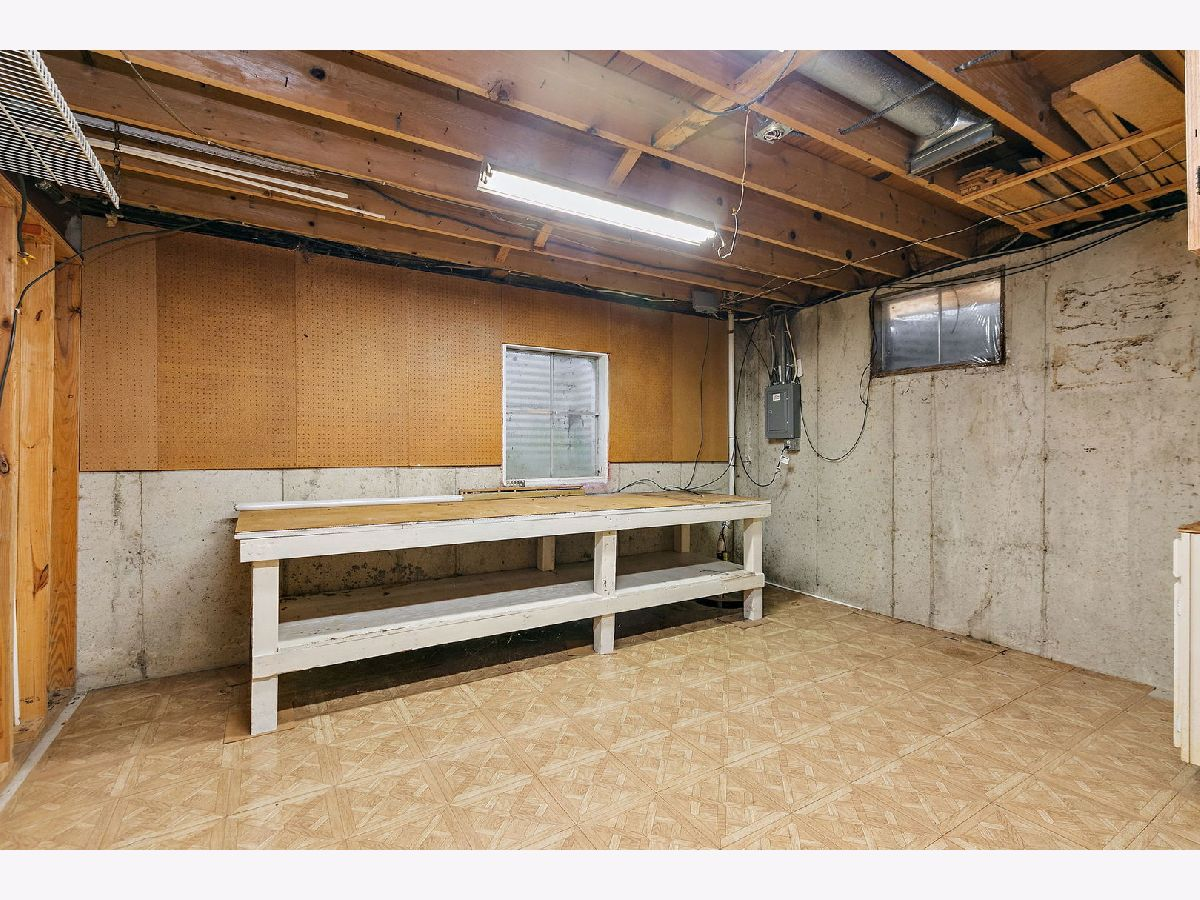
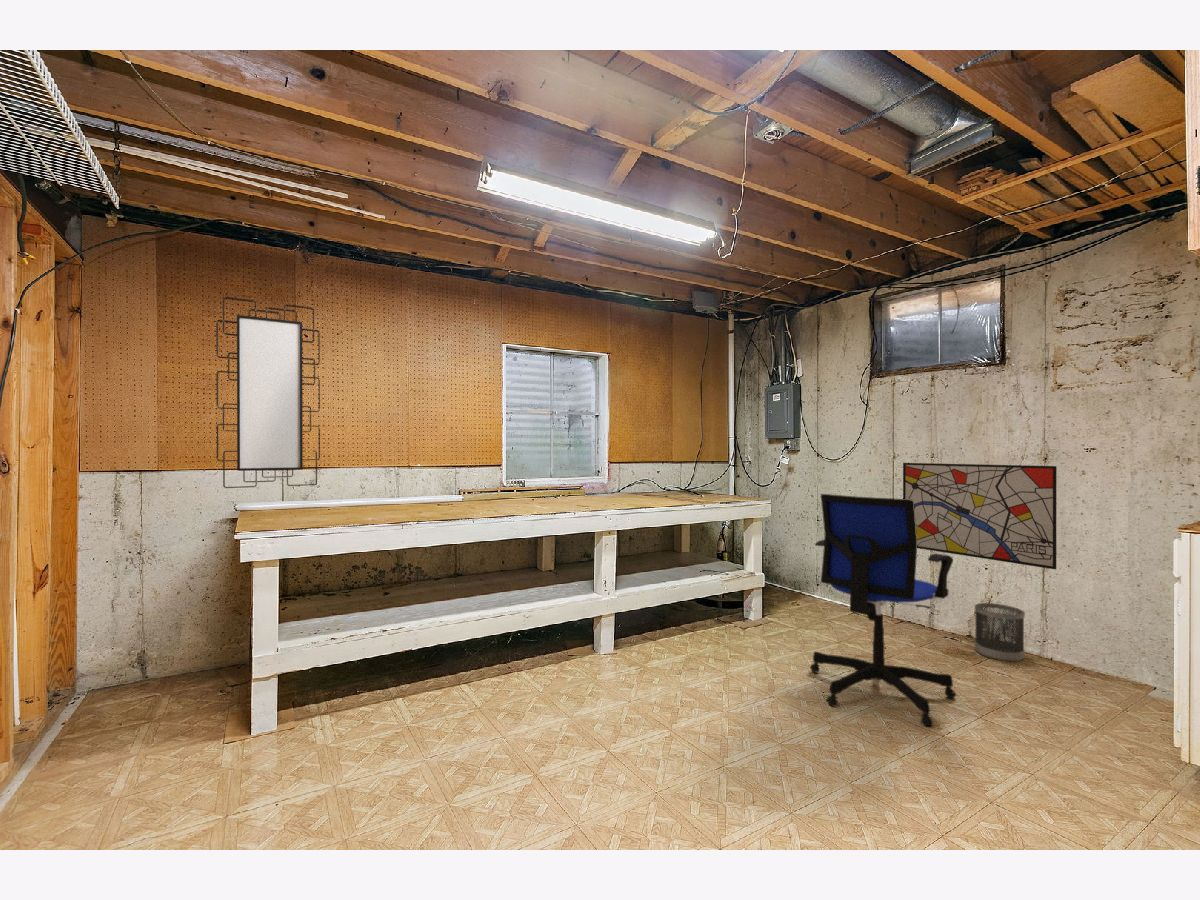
+ wastebasket (999, 631)
+ mirror (270, 394)
+ office chair (872, 592)
+ wall art (971, 510)
